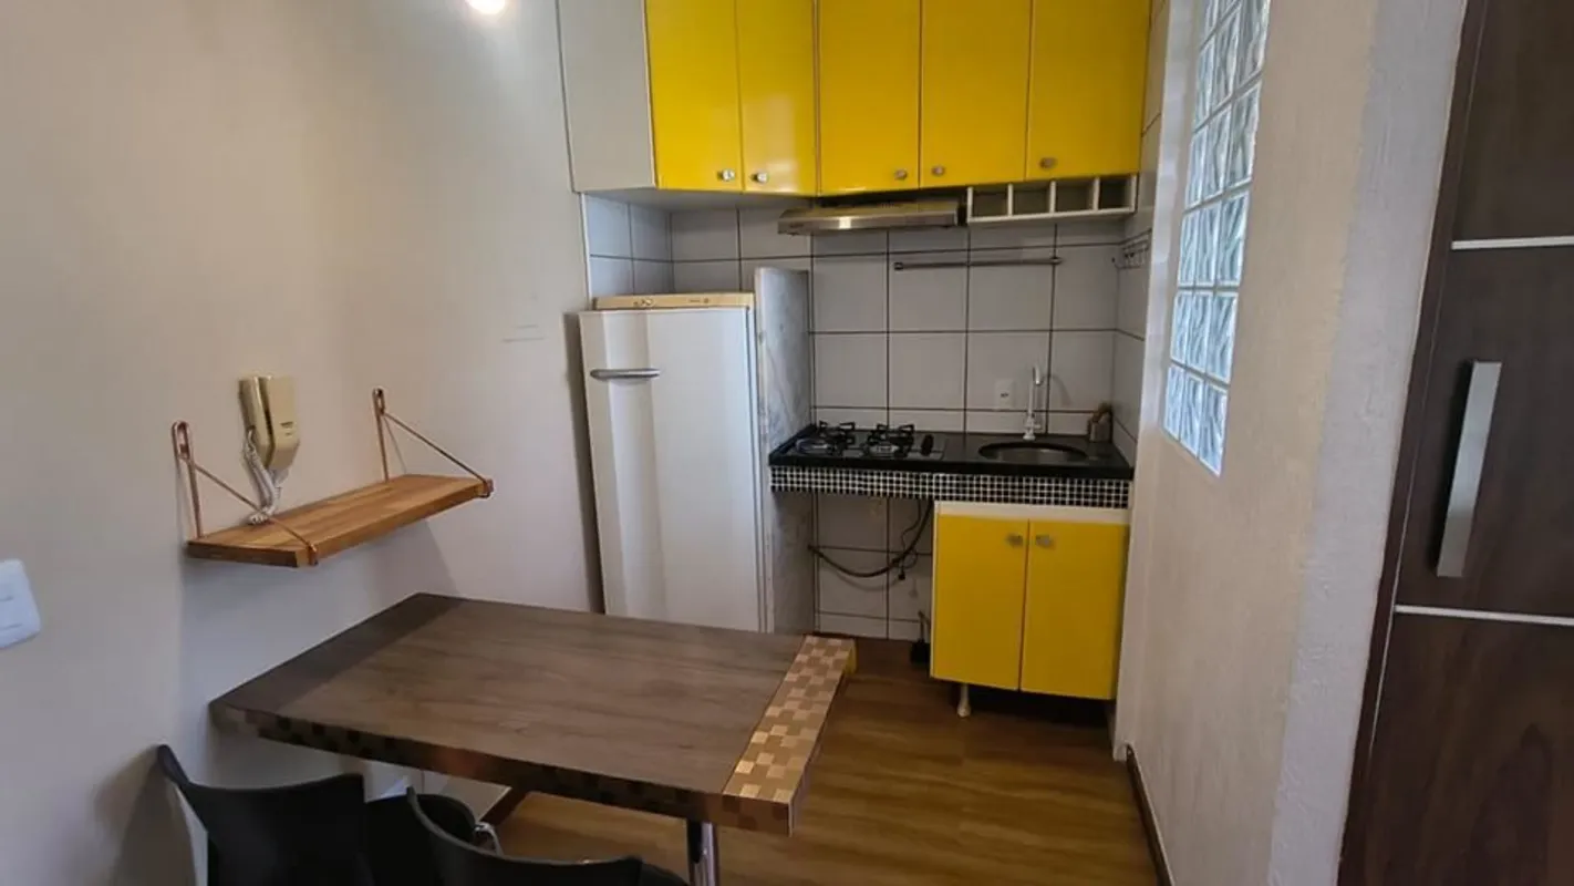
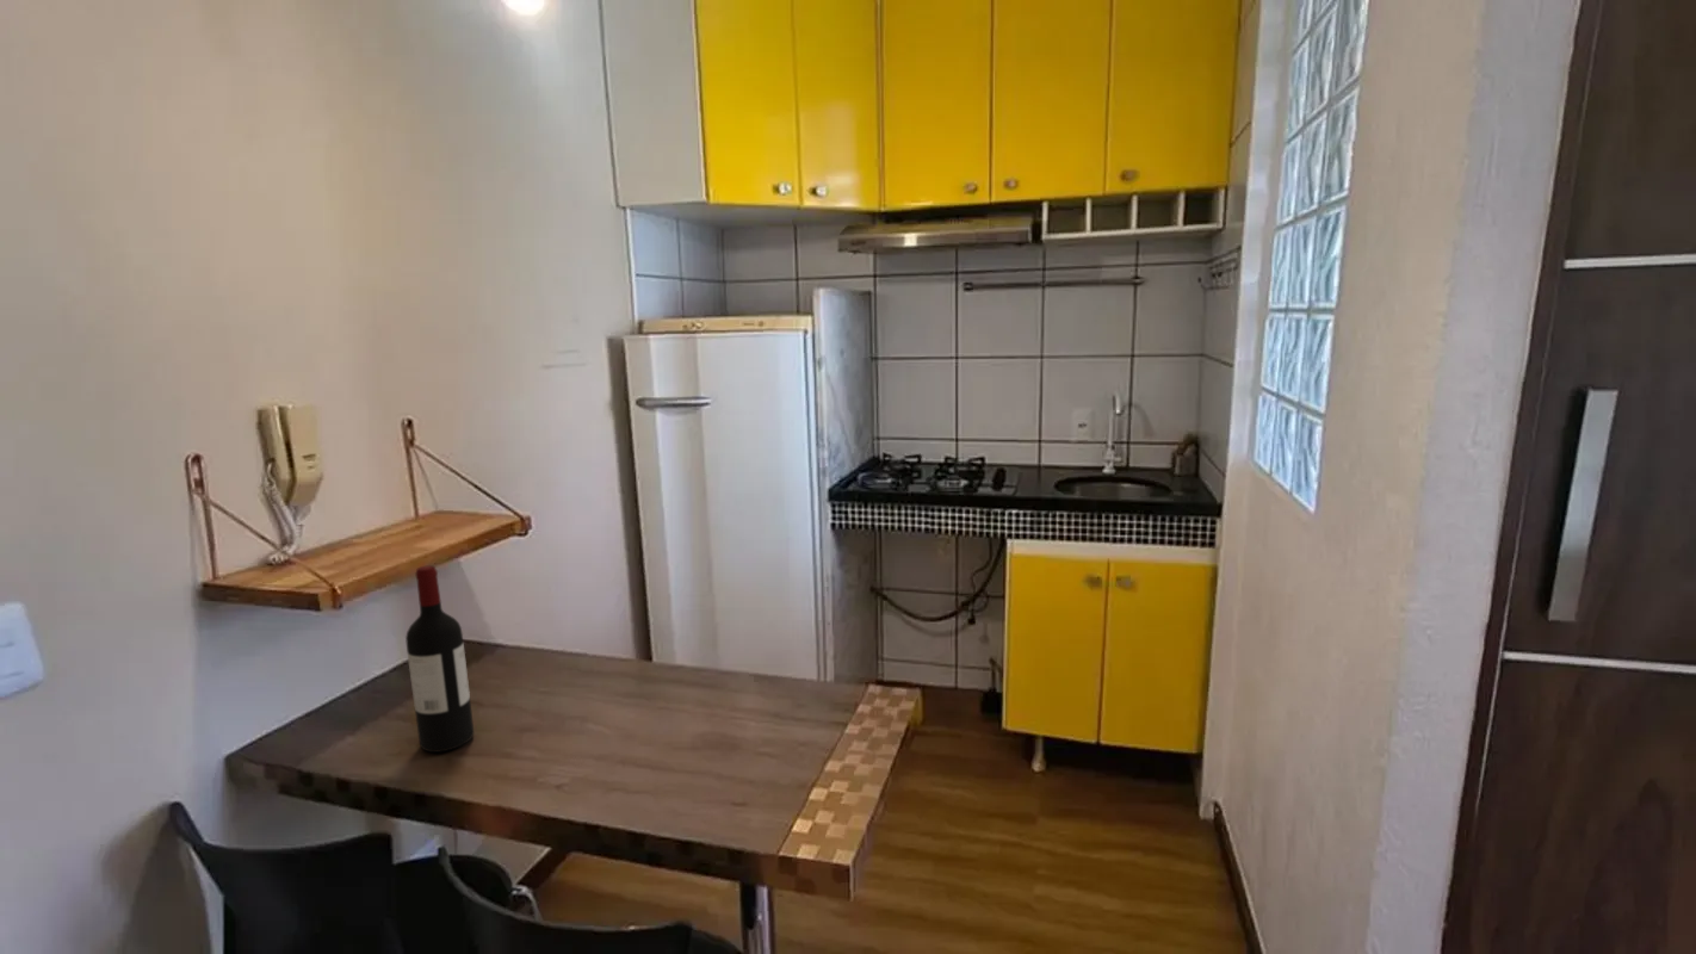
+ wine bottle (437, 656)
